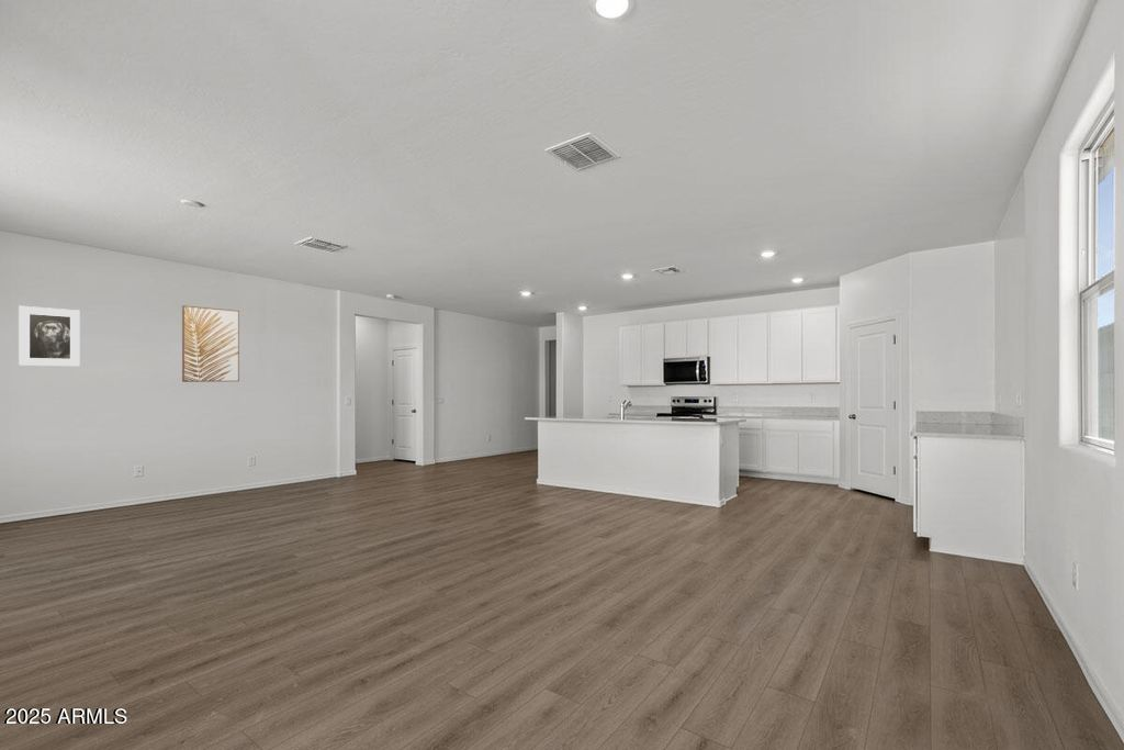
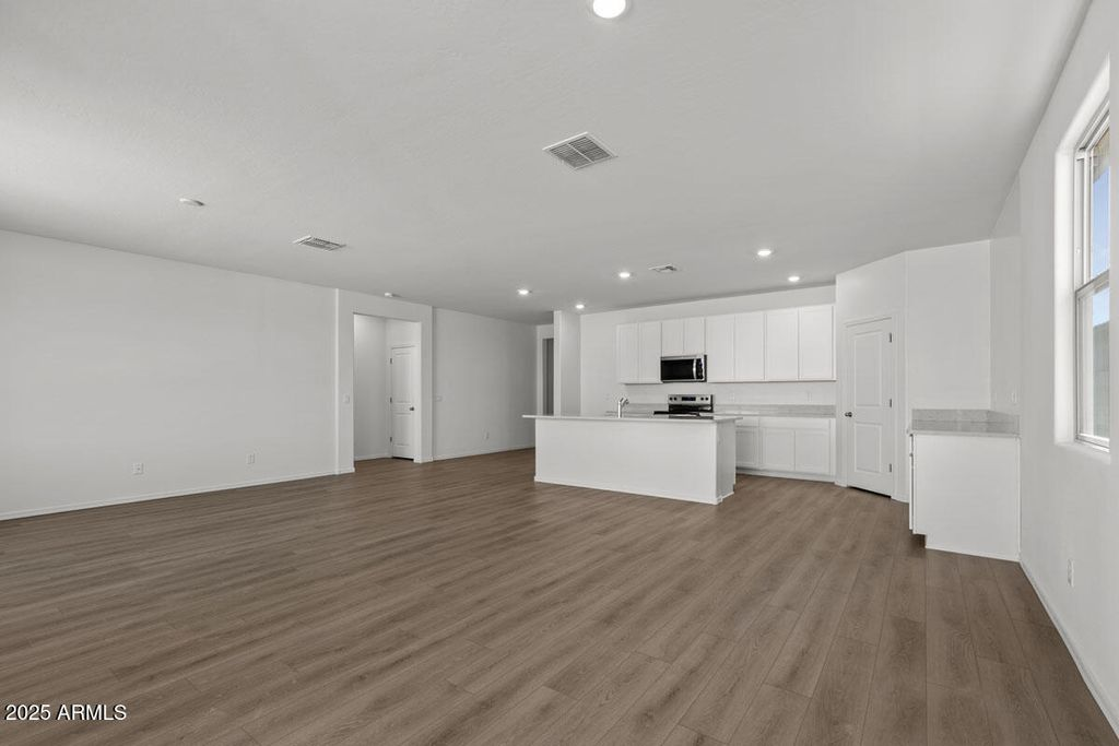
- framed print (49, 336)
- wall art (211, 345)
